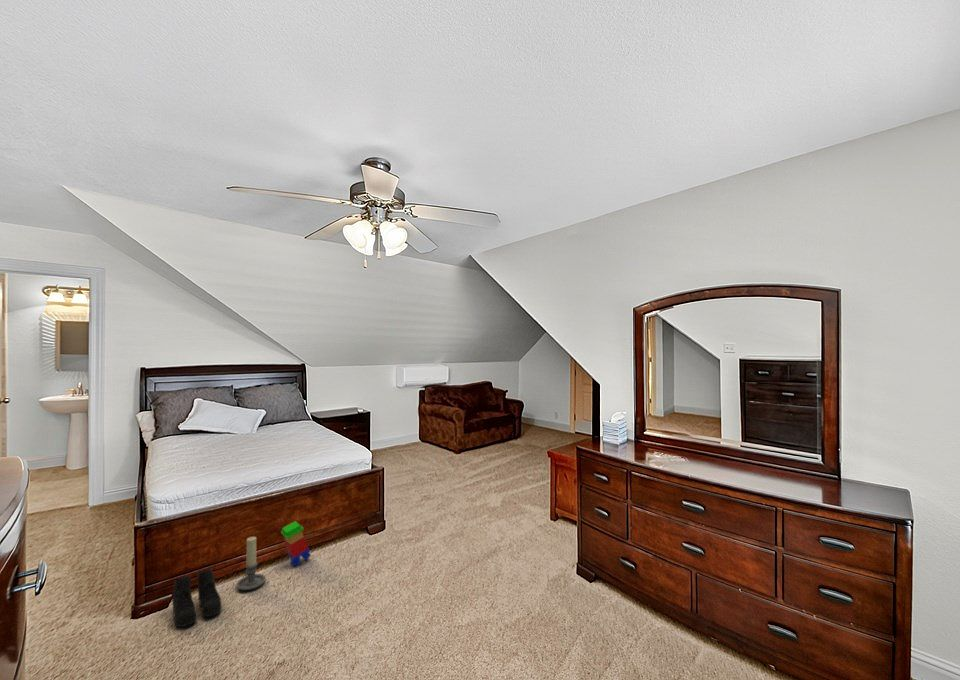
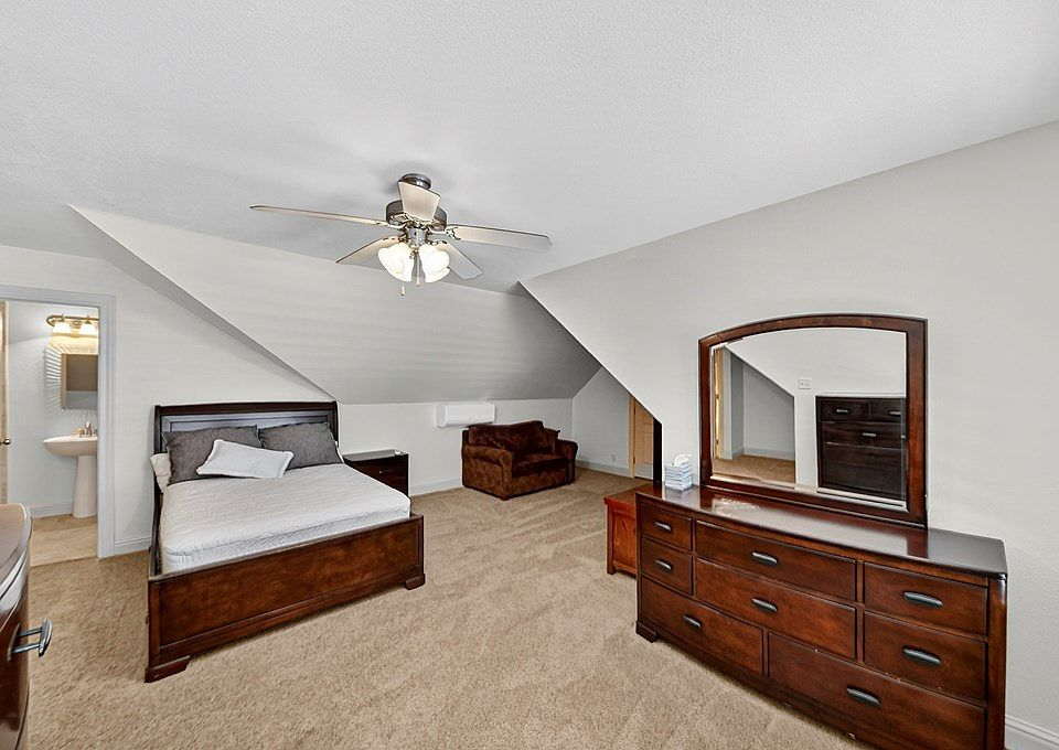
- candle holder (250, 560)
- boots (198, 594)
- stacking toy (296, 543)
